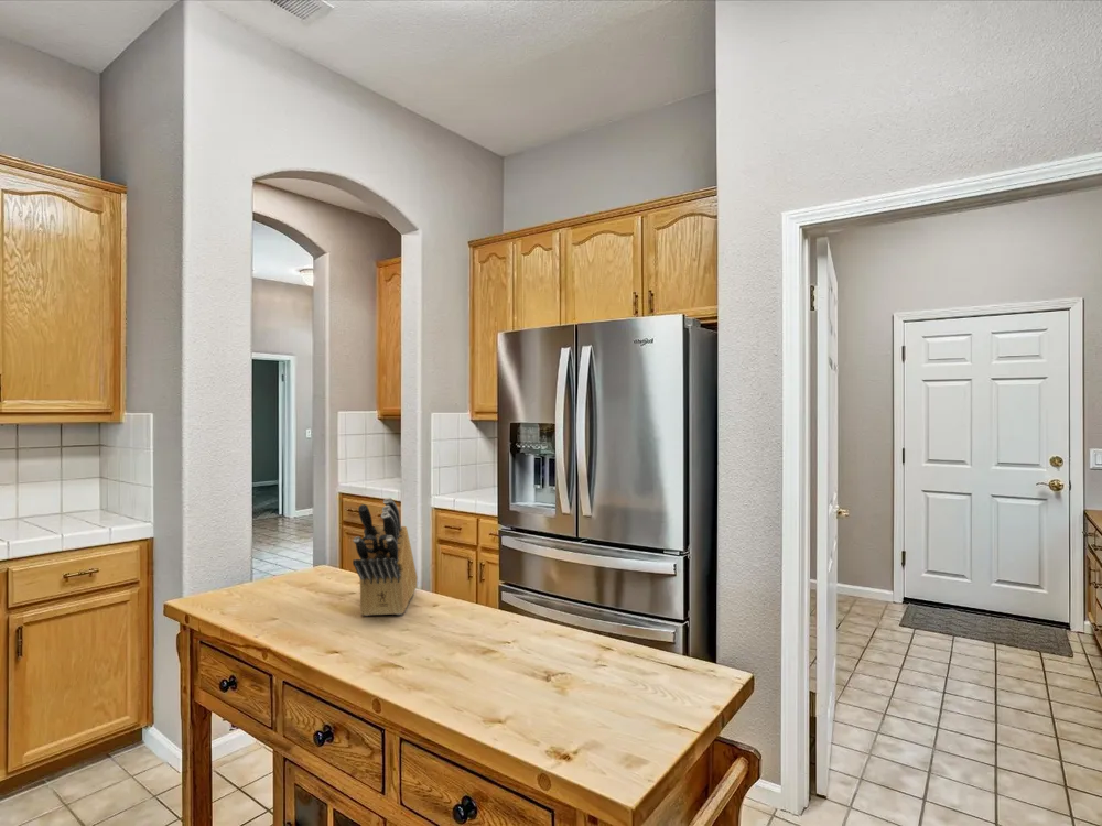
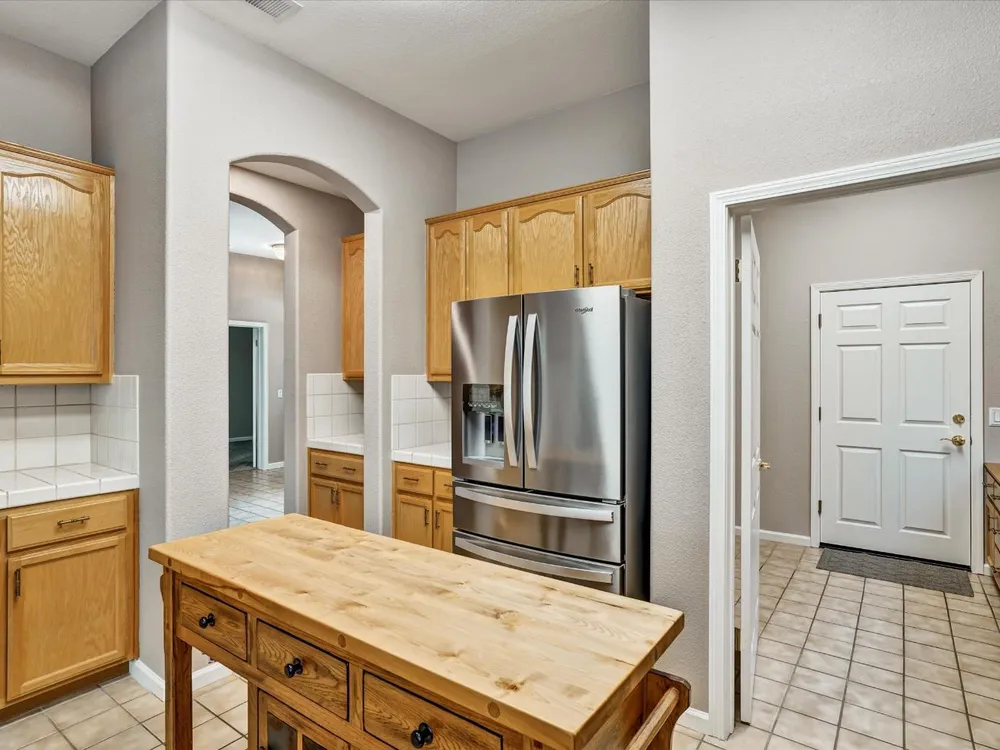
- knife block (387, 548)
